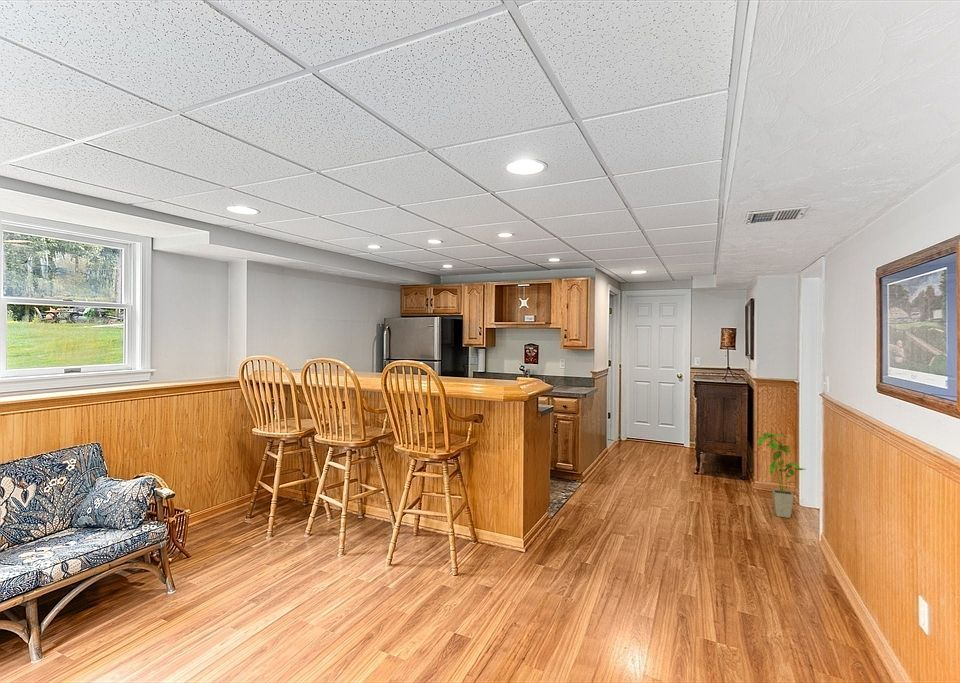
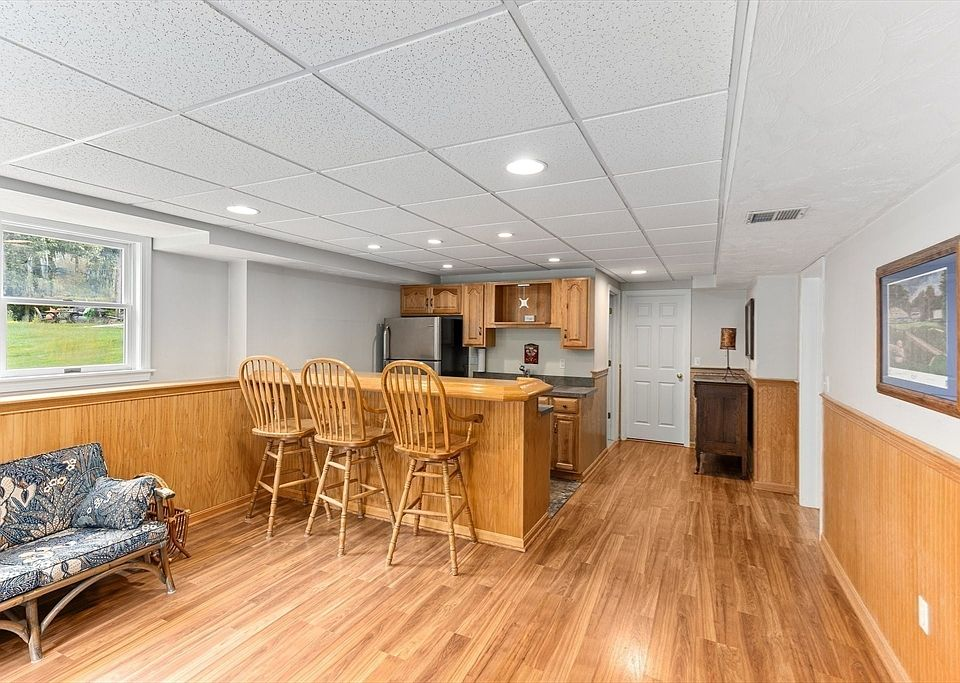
- house plant (781, 475)
